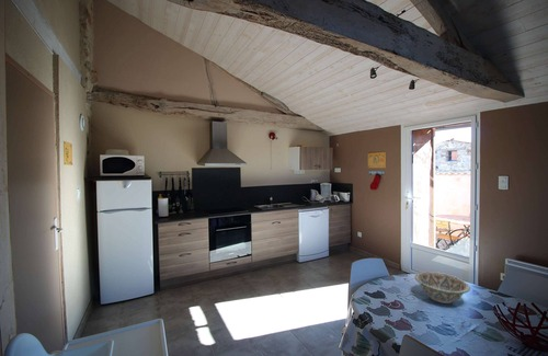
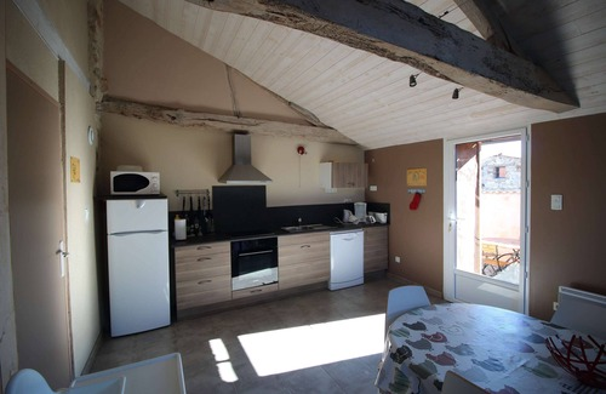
- decorative bowl (441, 289)
